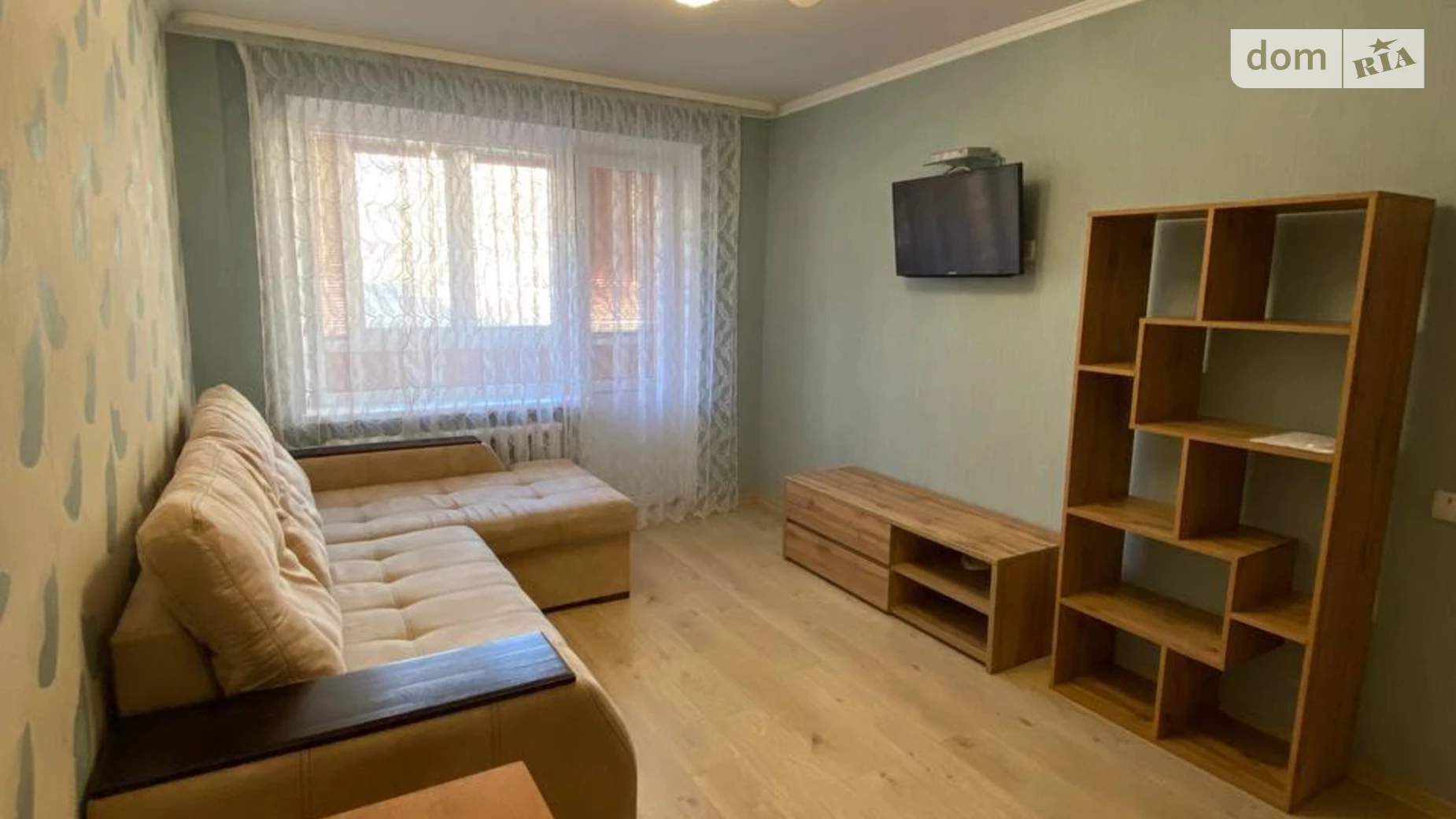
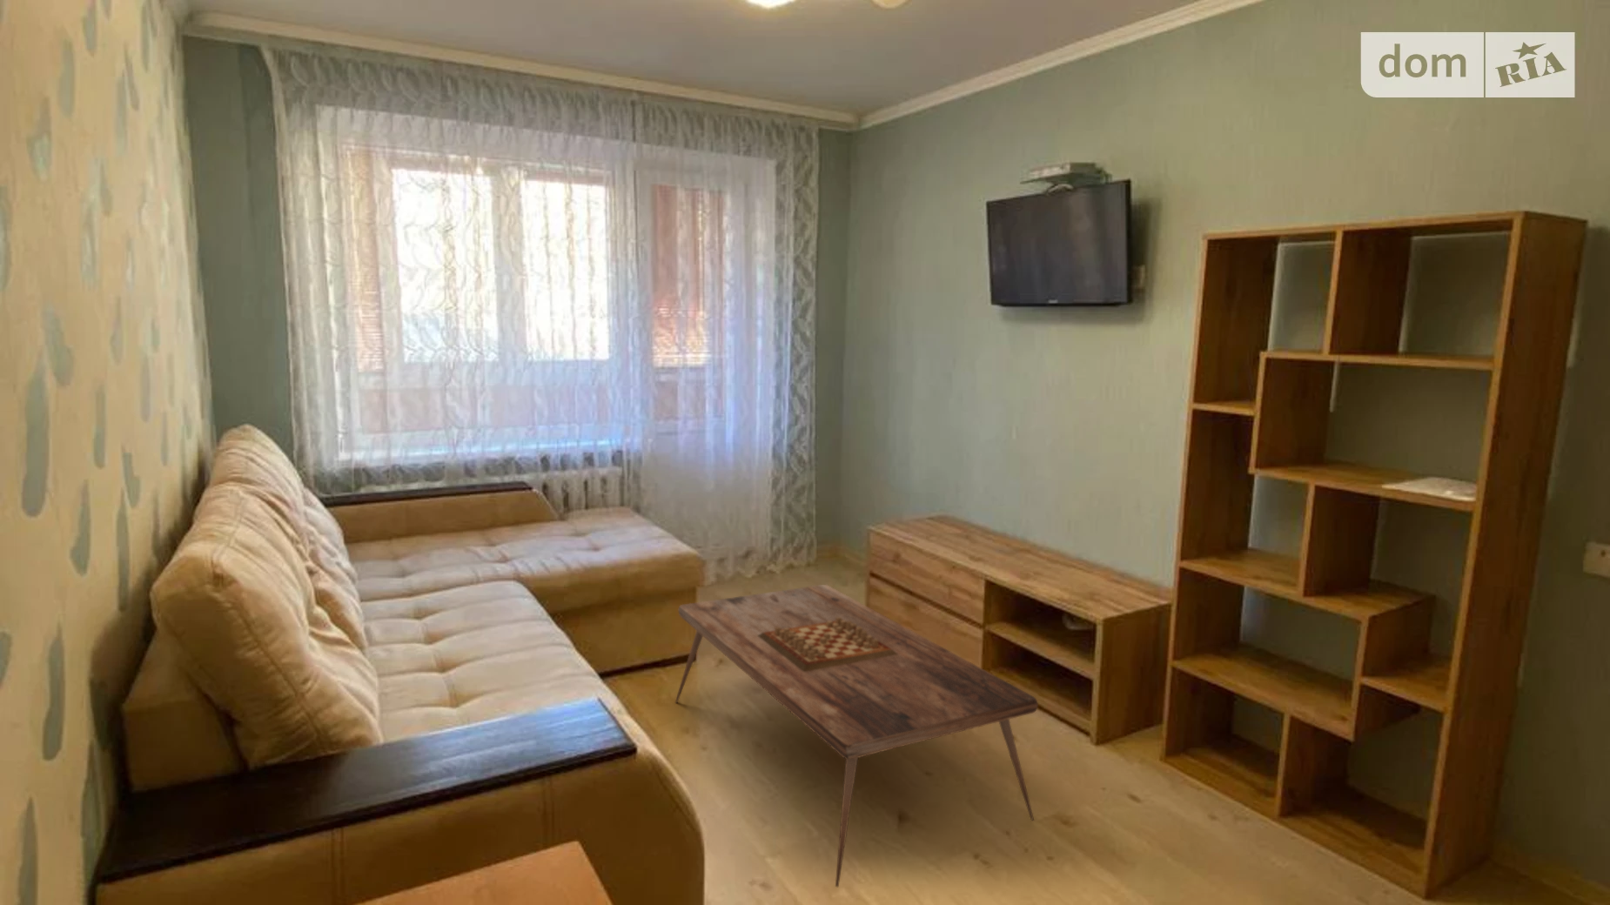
+ coffee table (833, 694)
